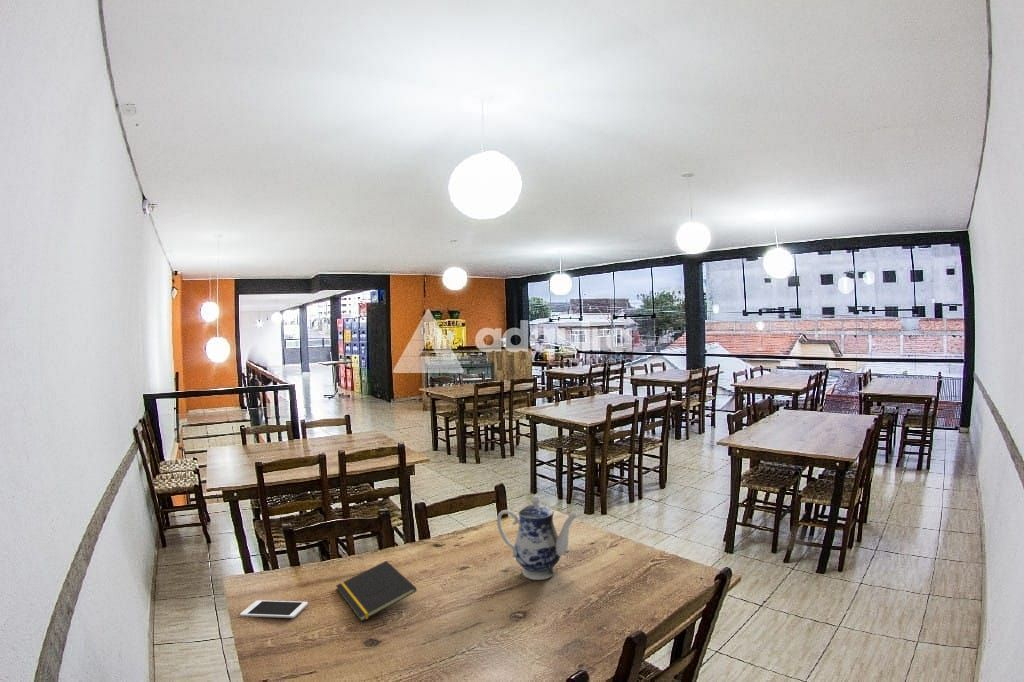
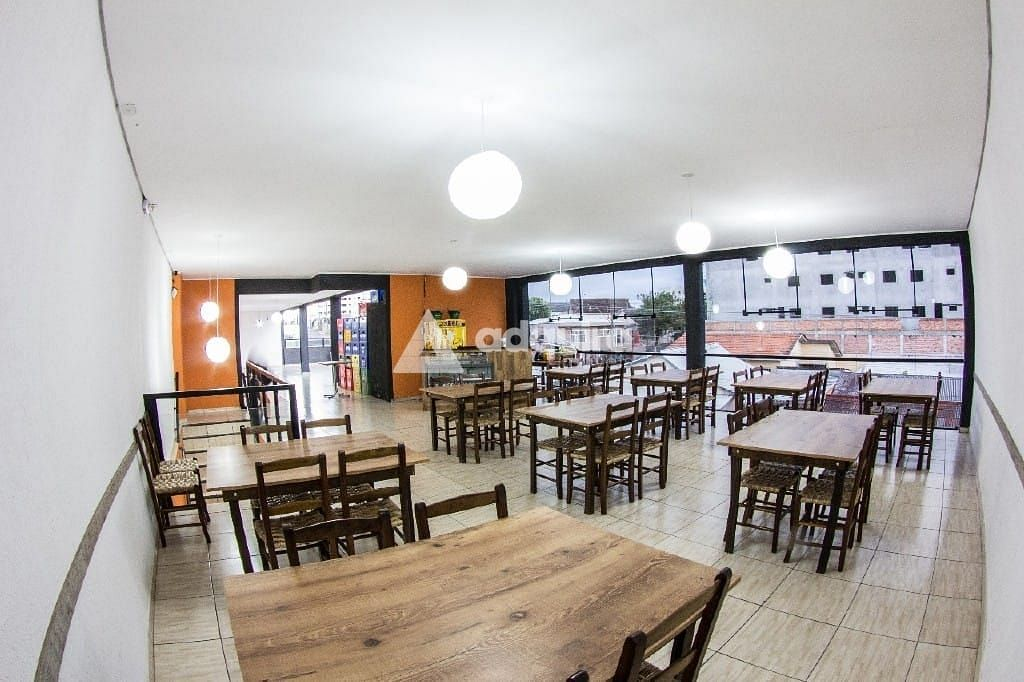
- teapot (536, 534)
- cell phone (274, 608)
- notepad (375, 588)
